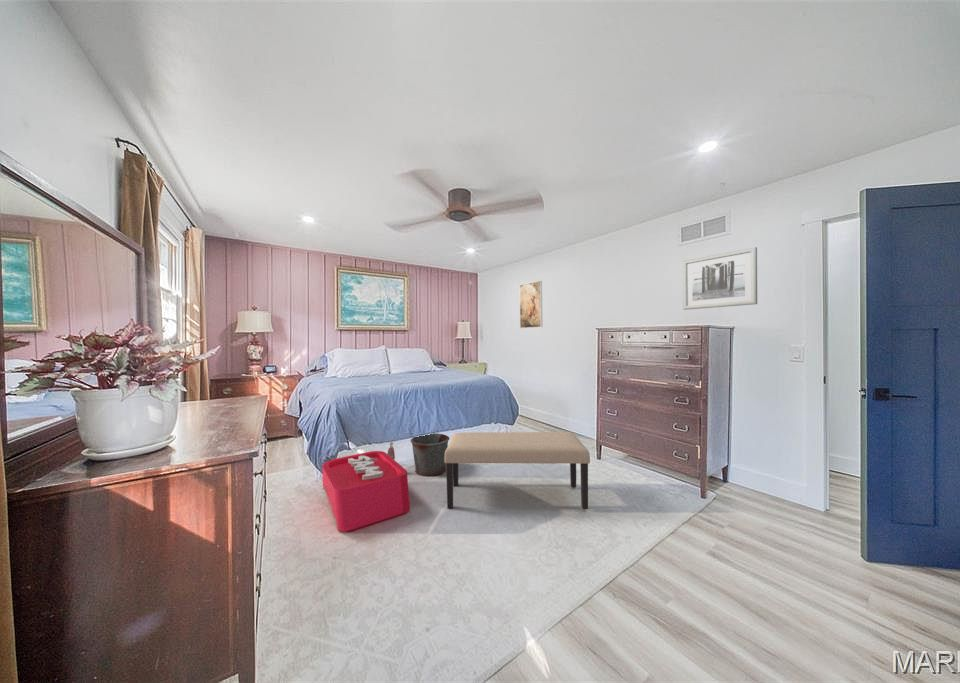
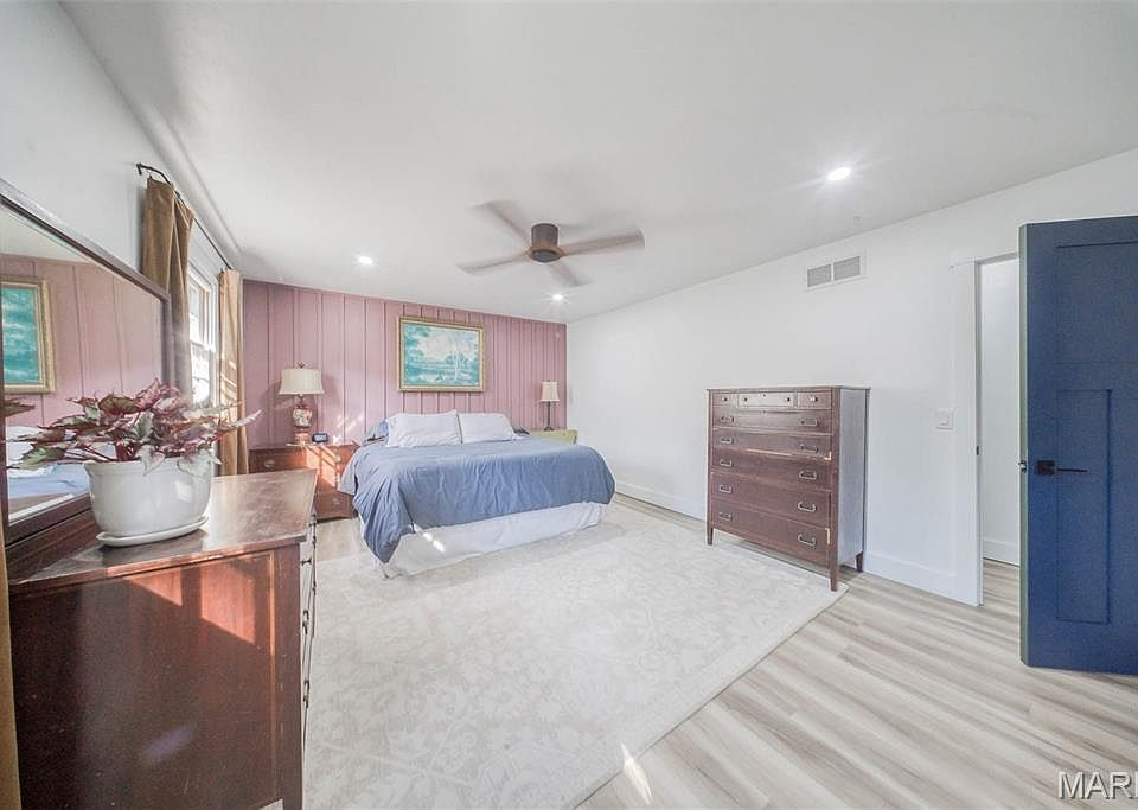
- storage bin (371, 479)
- bench (515, 462)
- wall art (717, 281)
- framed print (530, 305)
- bucket (430, 454)
